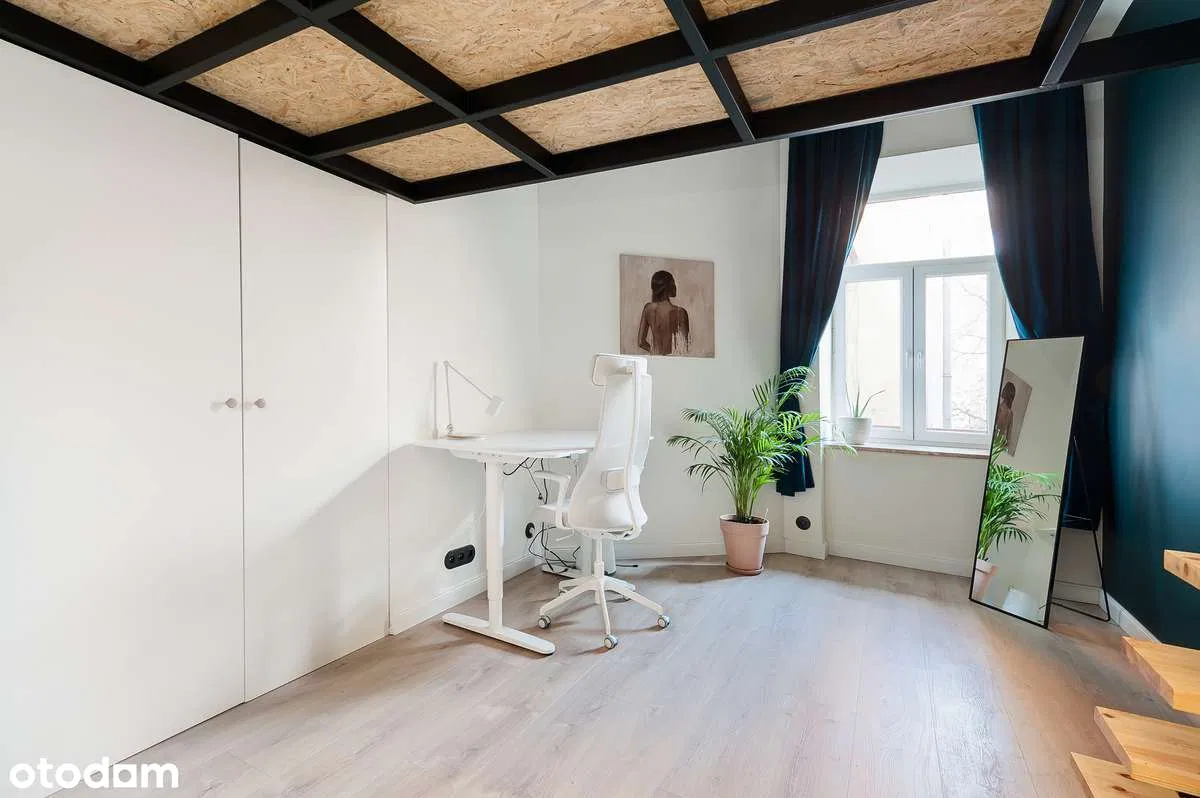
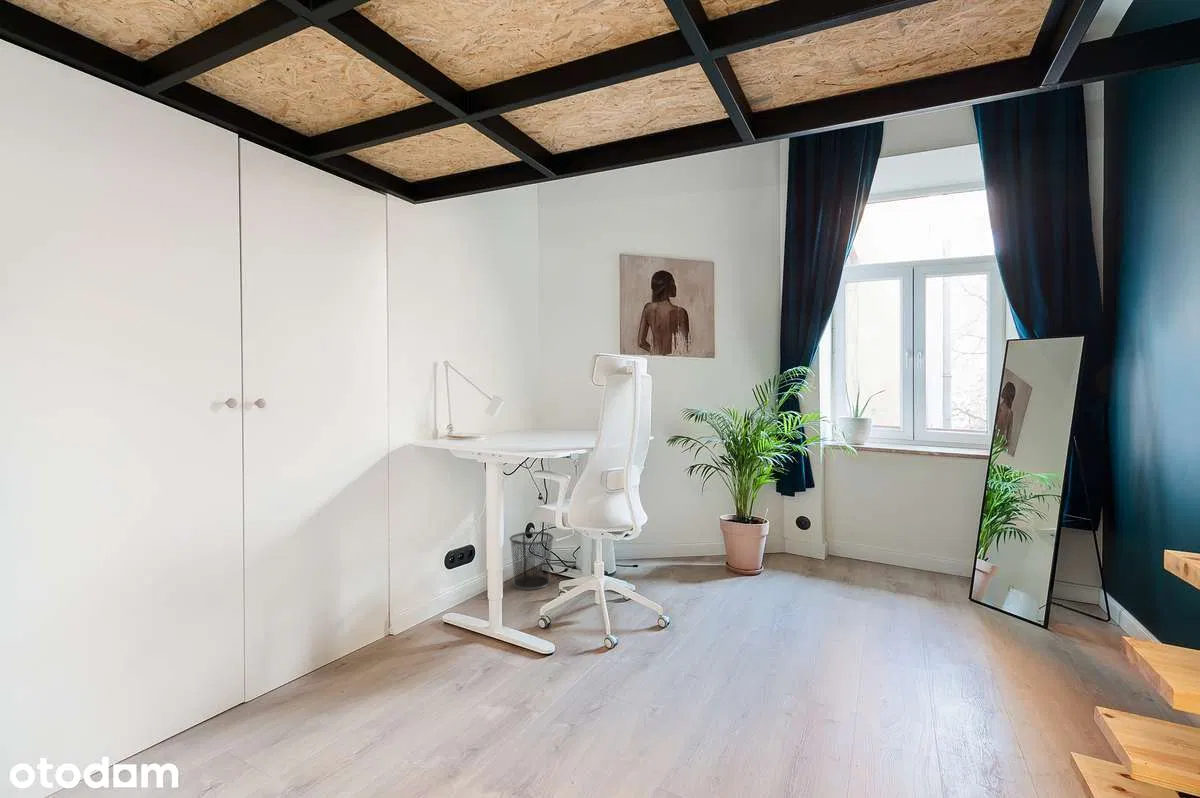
+ waste bin (531, 559)
